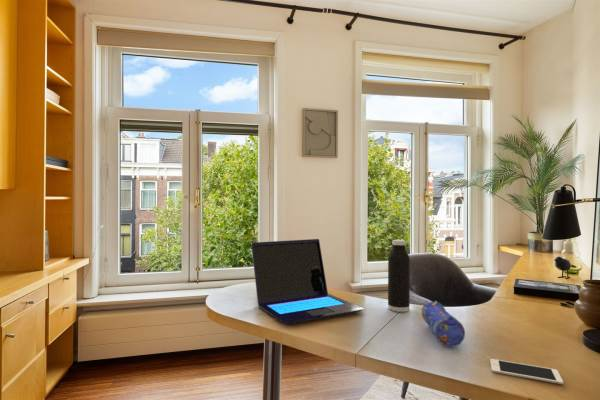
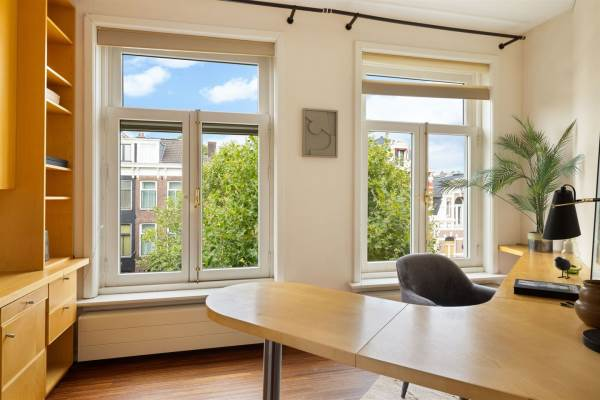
- laptop (304, 275)
- cell phone (524, 370)
- water bottle (398, 274)
- pencil case (441, 321)
